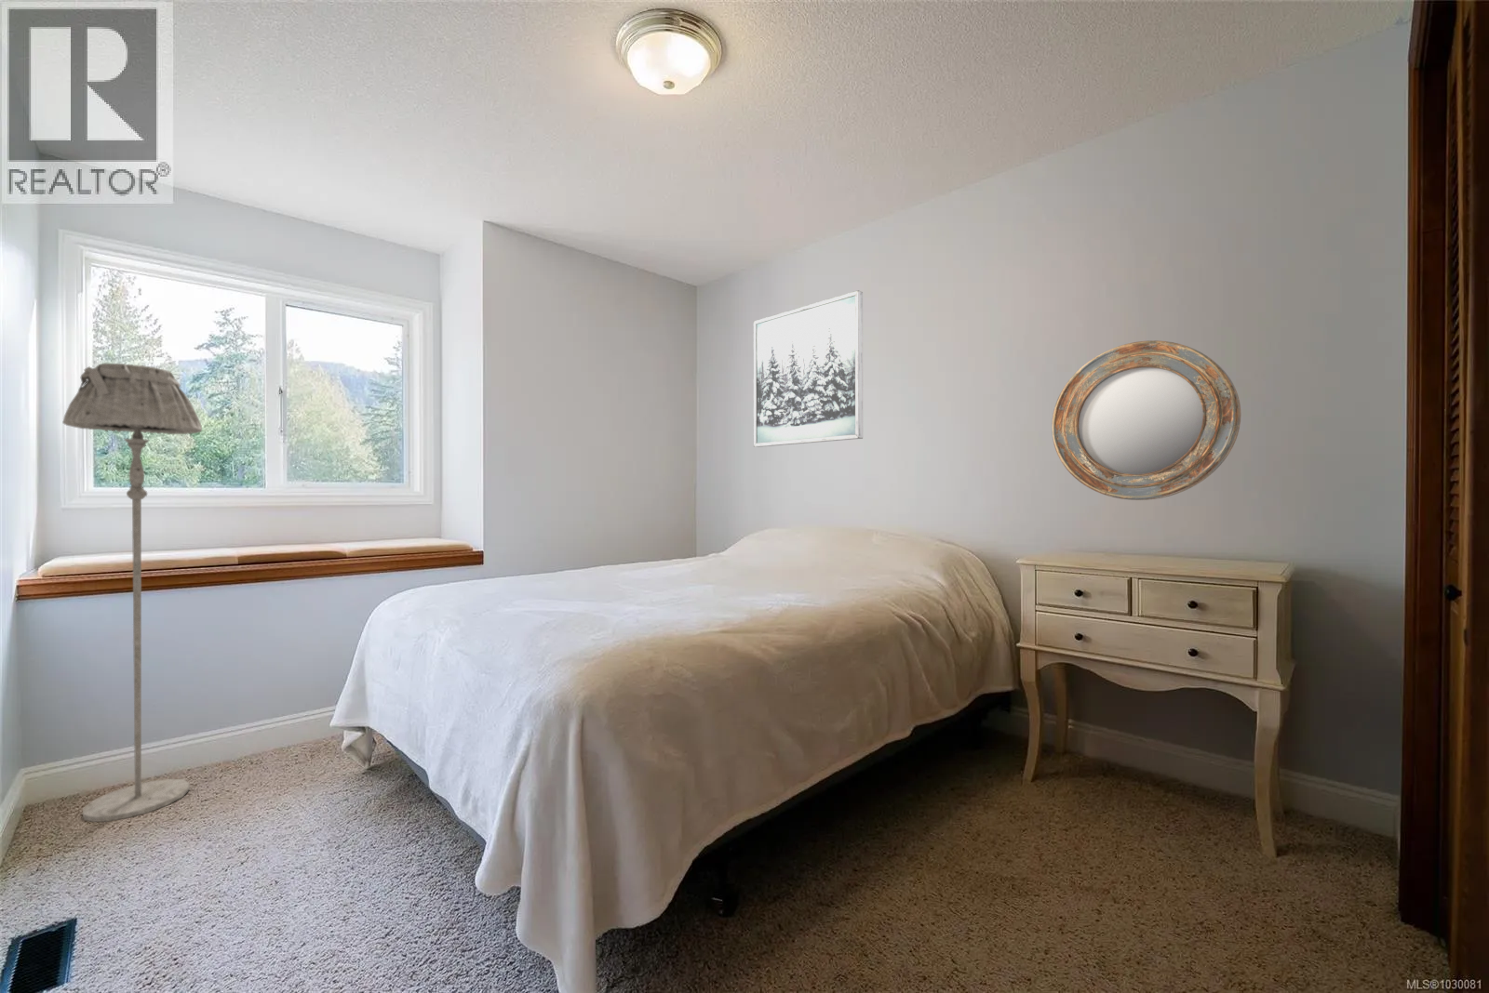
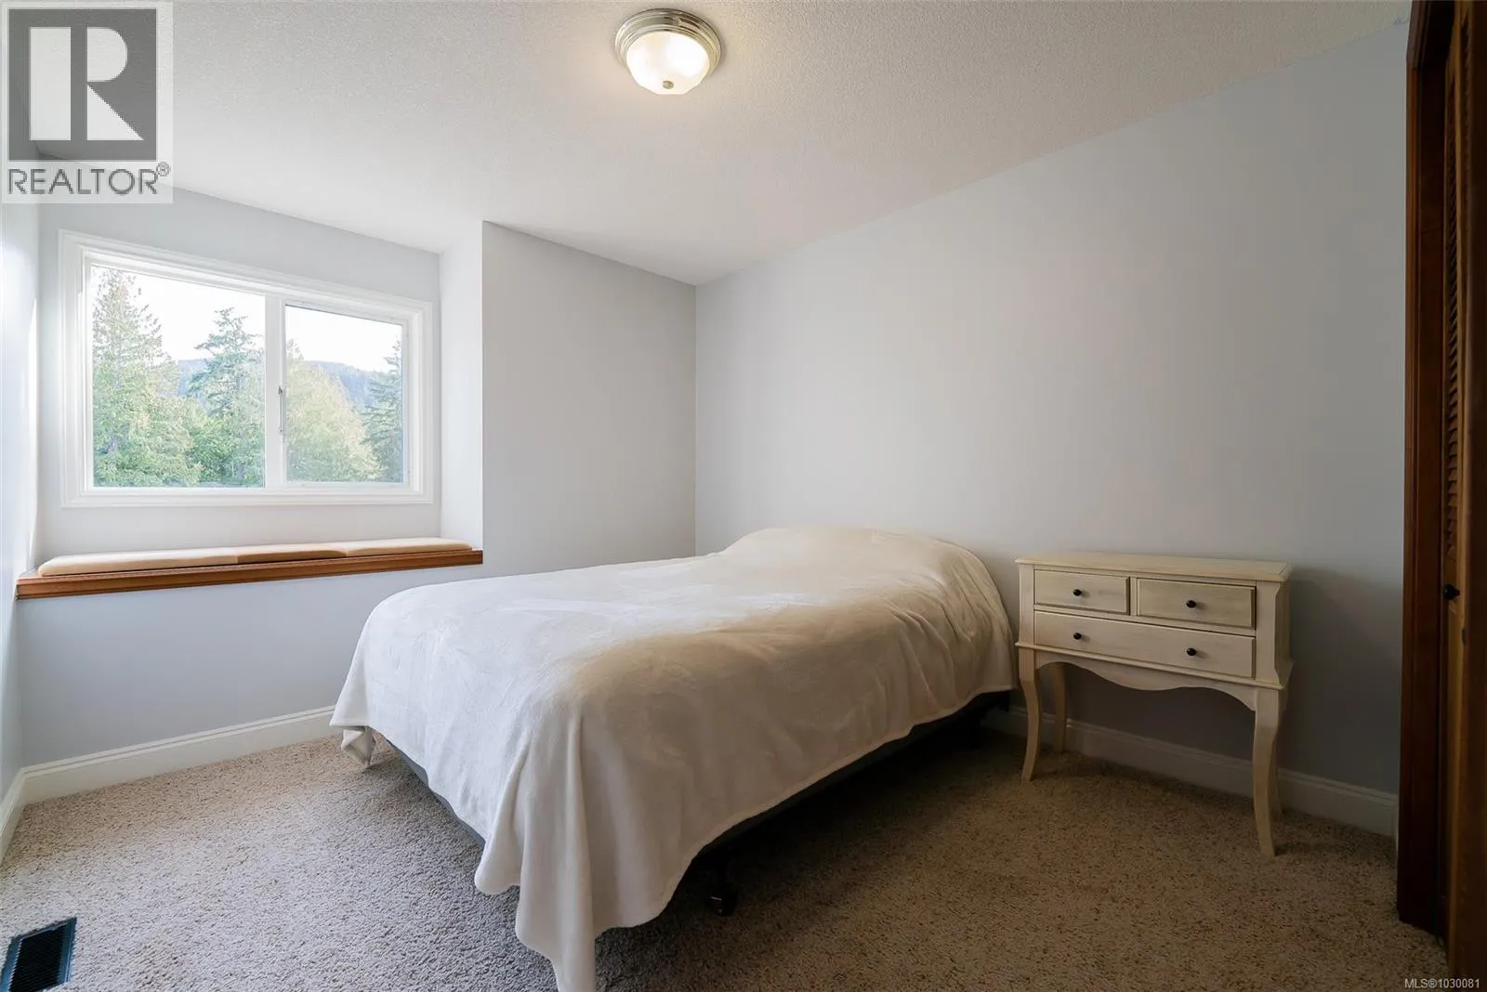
- wall art (803, 375)
- home mirror (1138, 421)
- floor lamp (136, 585)
